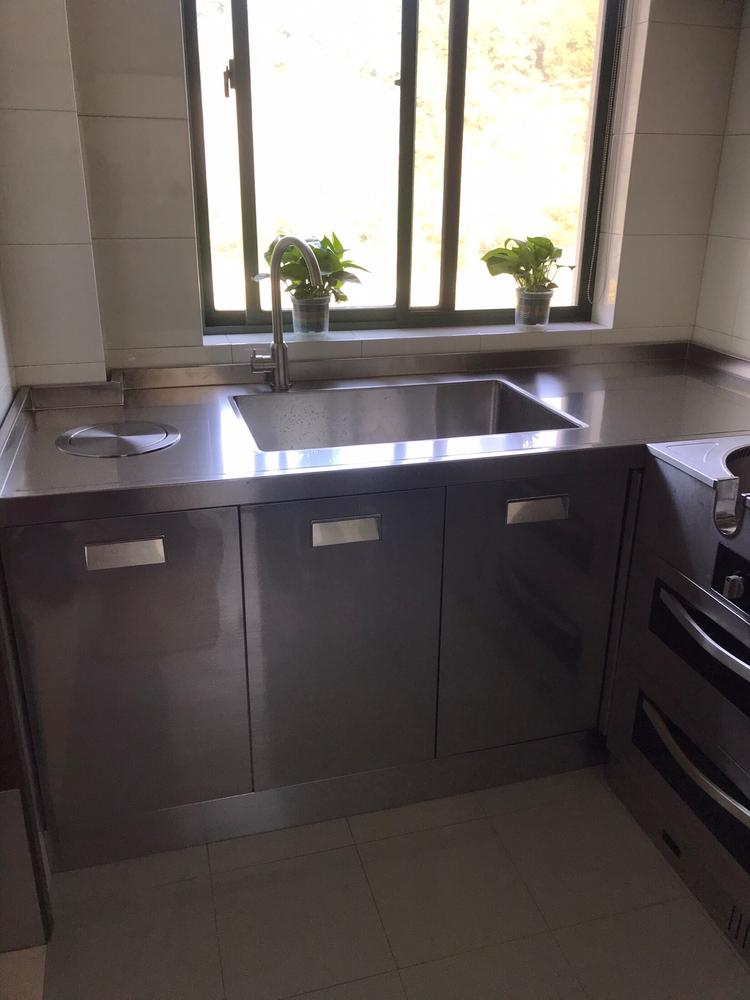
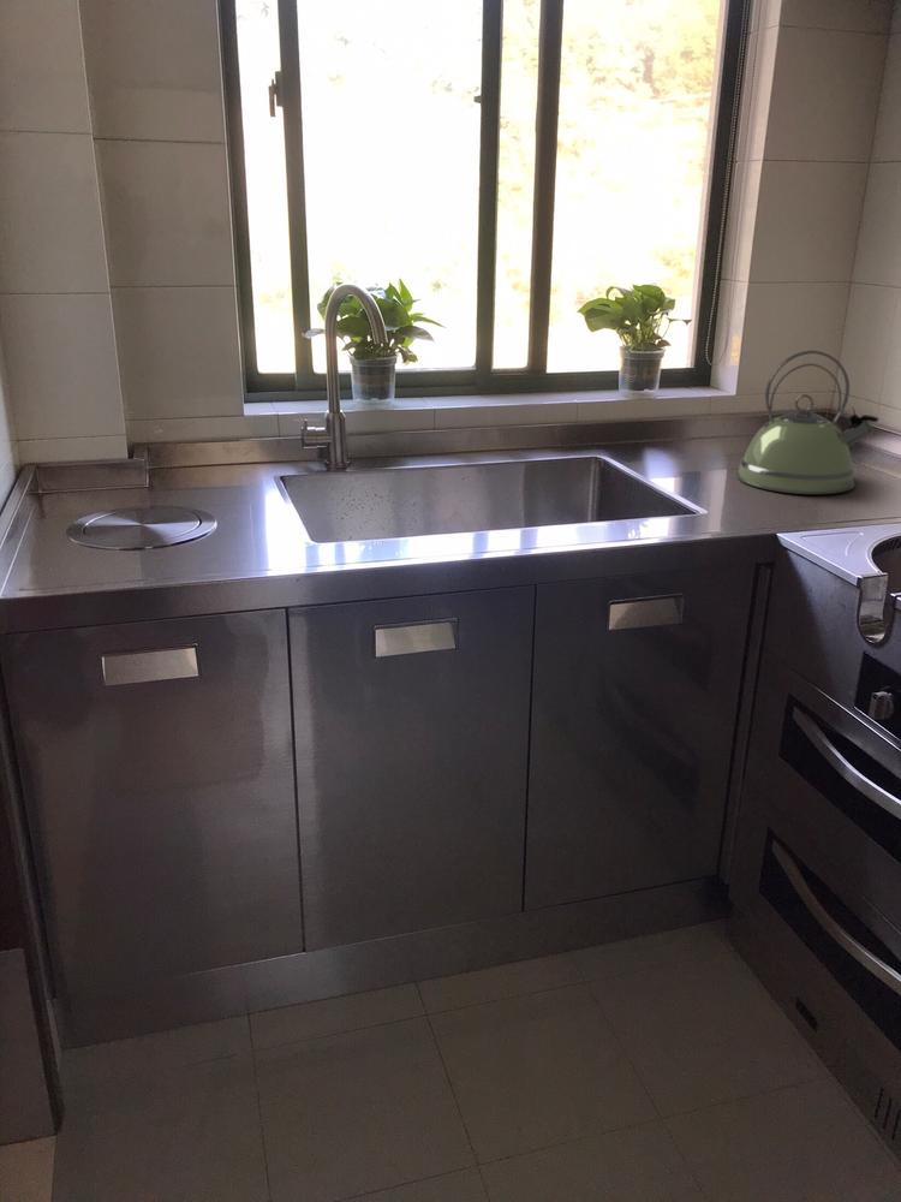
+ kettle (811, 417)
